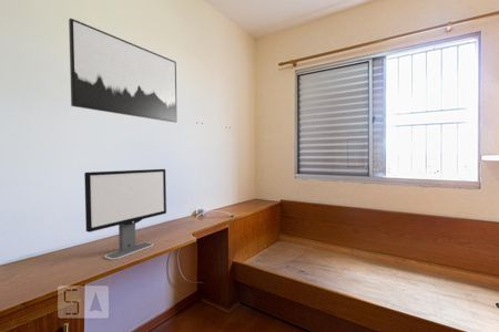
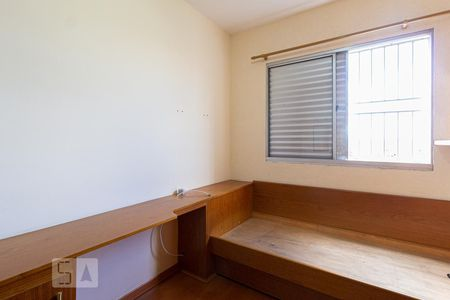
- wall art (132, 80)
- computer monitor (130, 210)
